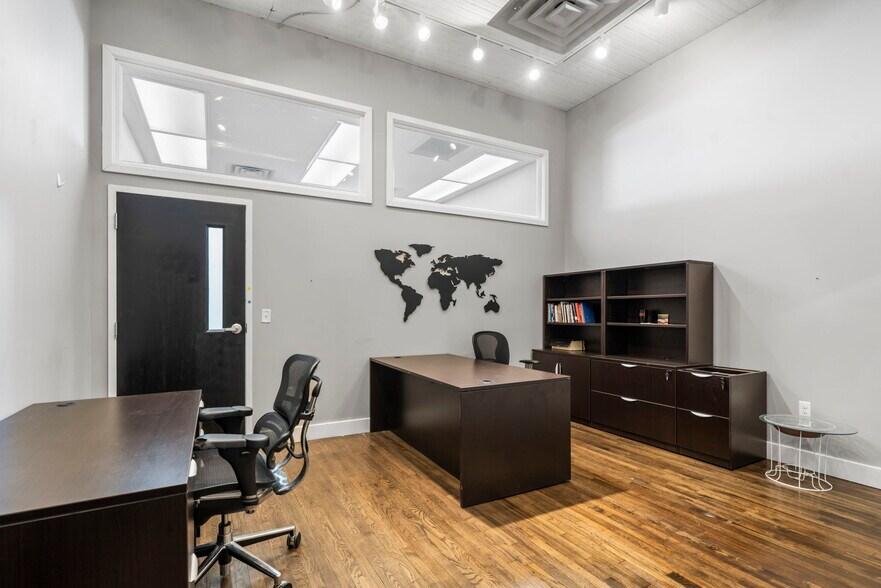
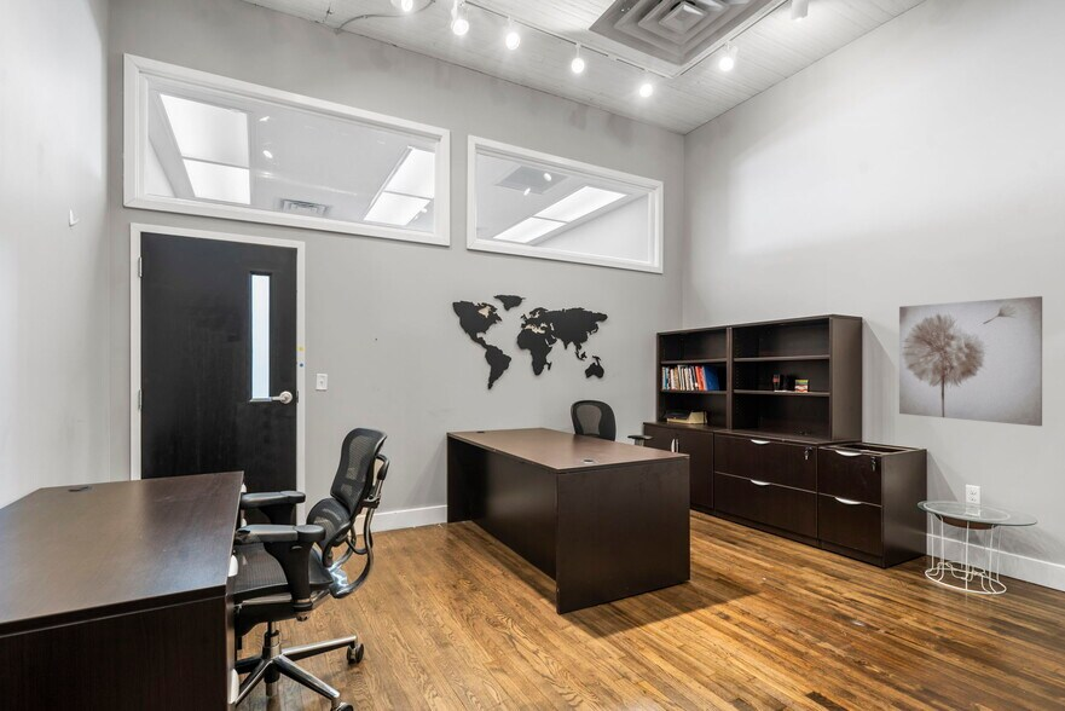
+ wall art (963, 360)
